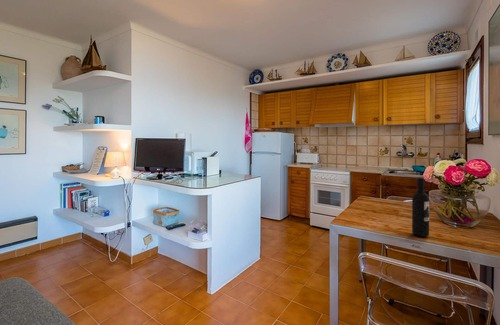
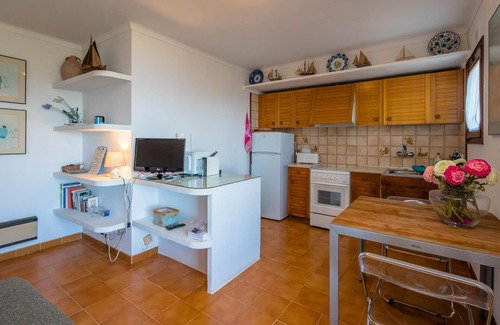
- wine bottle (420, 206)
